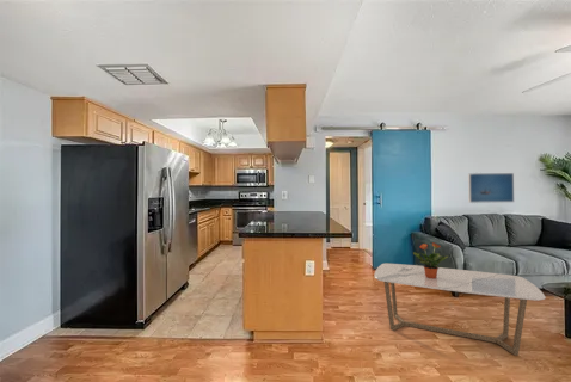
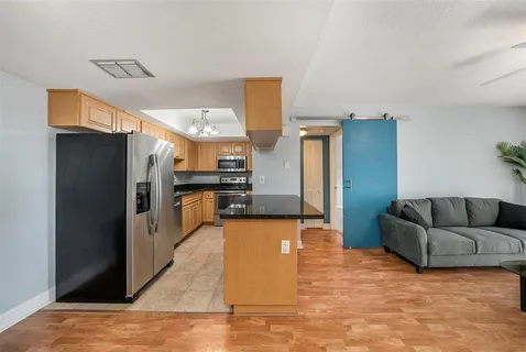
- potted plant (430, 259)
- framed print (491, 187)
- coffee table (449, 290)
